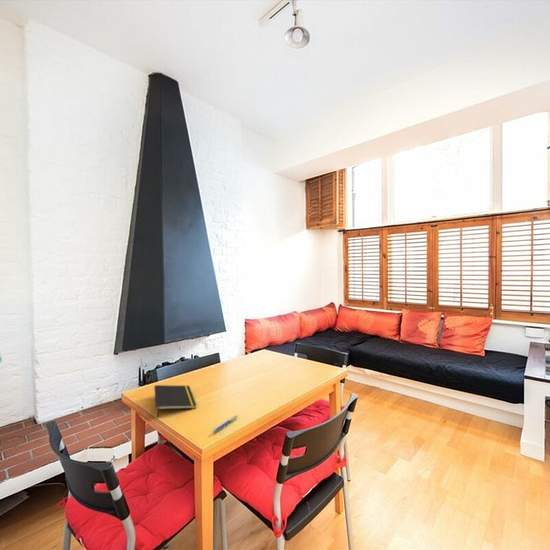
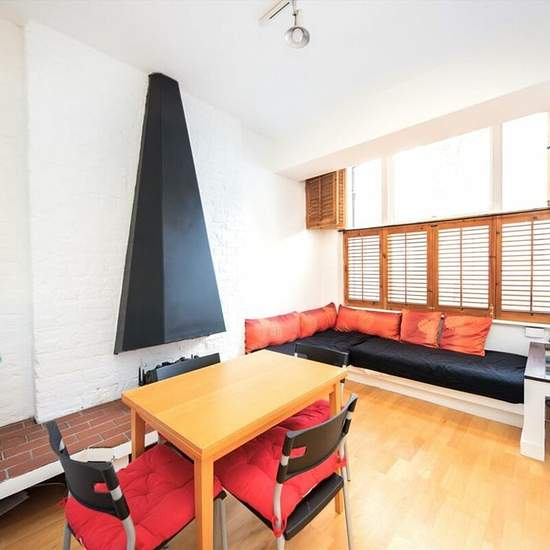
- notepad (174, 396)
- pen (226, 423)
